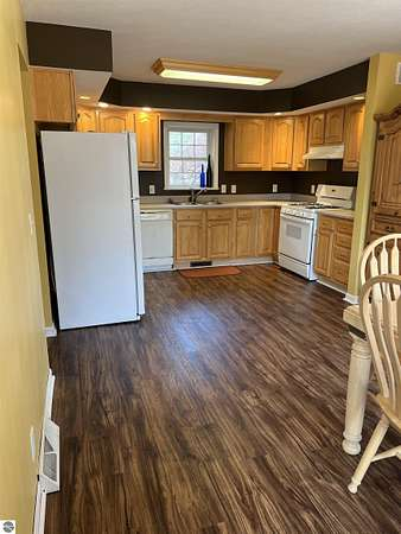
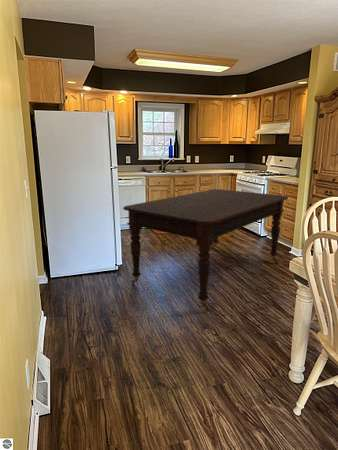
+ dining table (211, 238)
